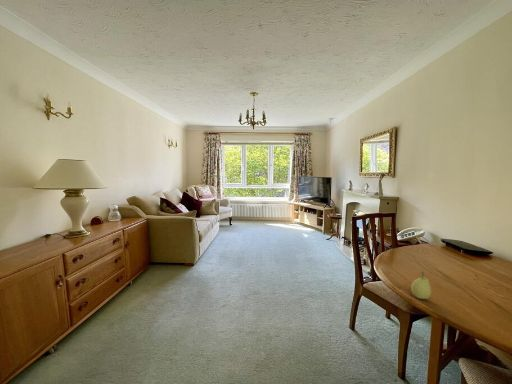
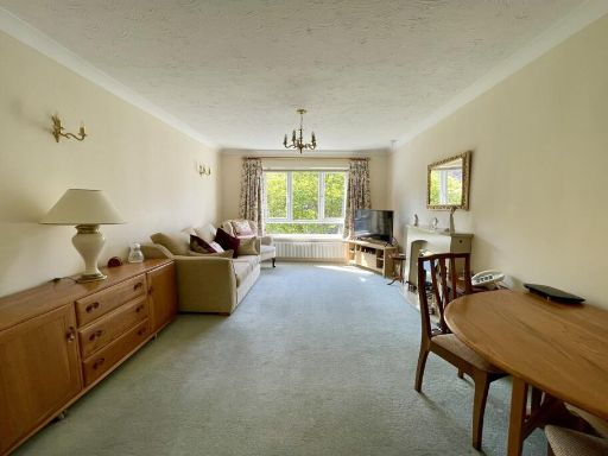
- fruit (421, 284)
